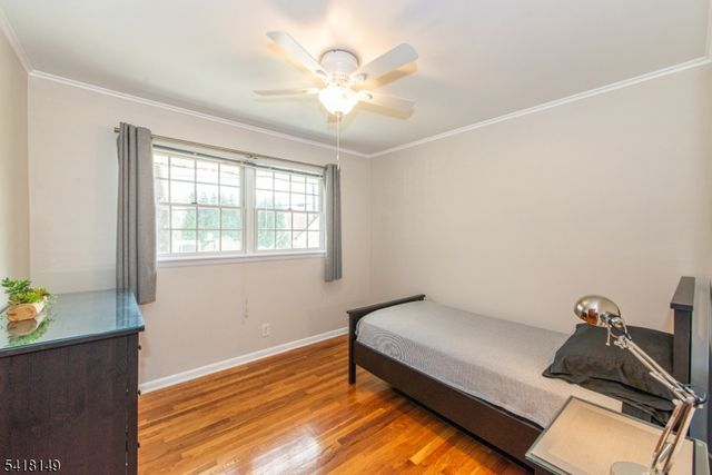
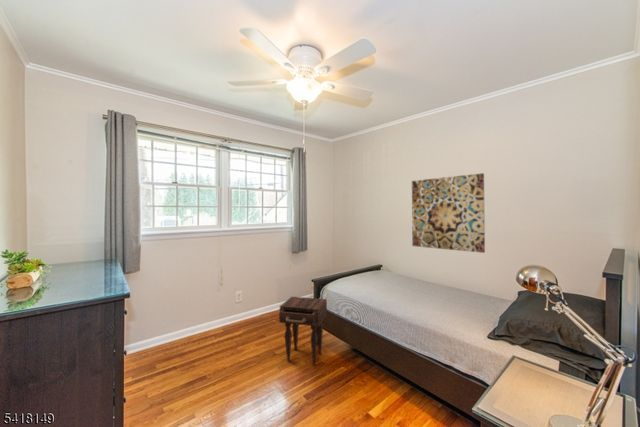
+ wall art (444, 213)
+ nightstand (297, 332)
